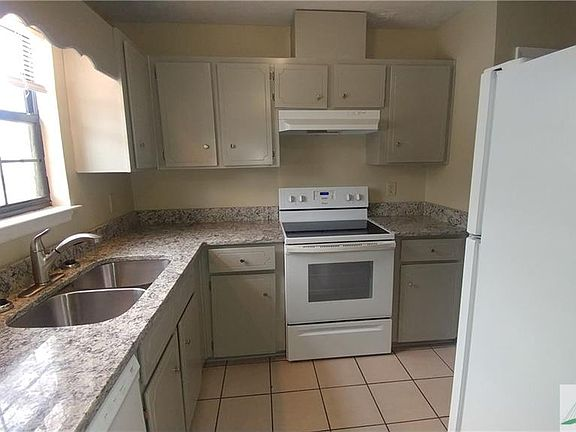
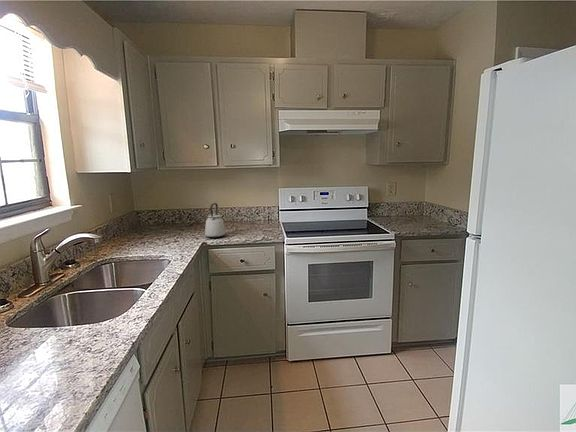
+ kettle (215, 219)
